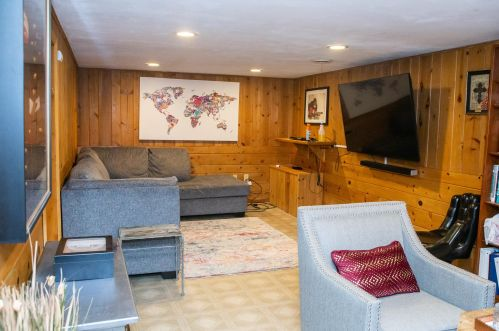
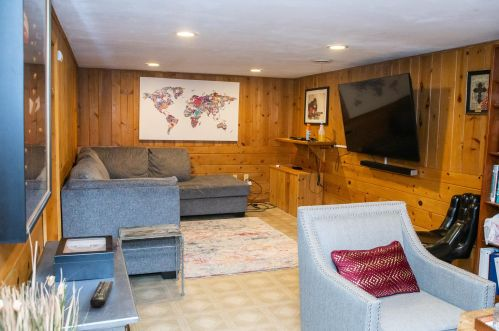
+ remote control (102, 292)
